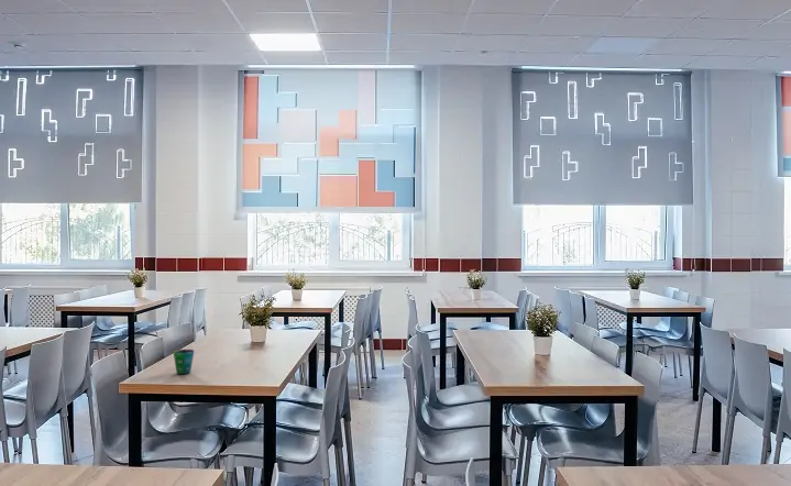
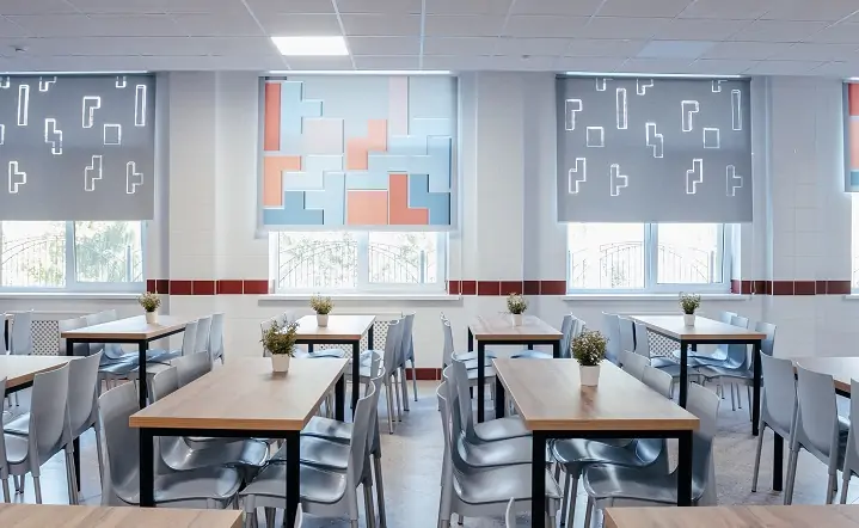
- cup (184, 361)
